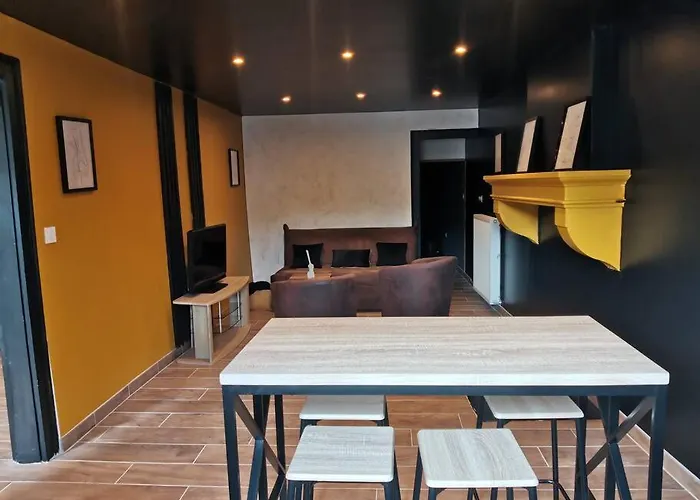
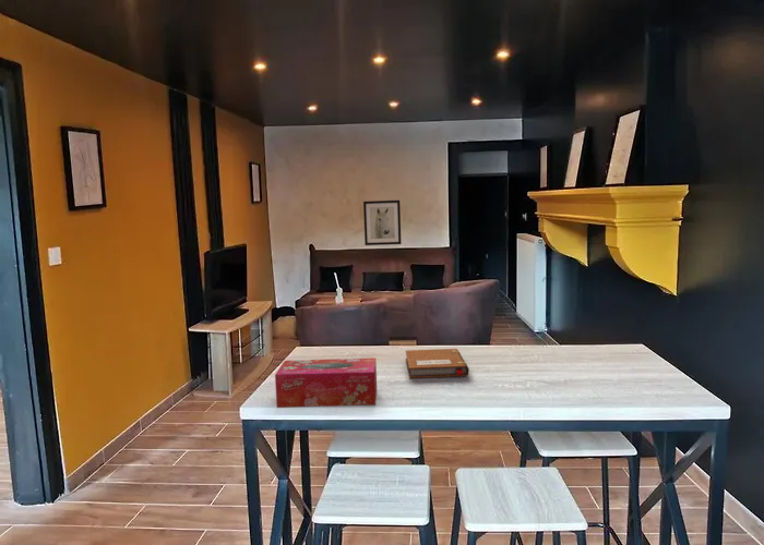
+ notebook (435, 362)
+ tissue box (327, 382)
+ wall art (382, 222)
